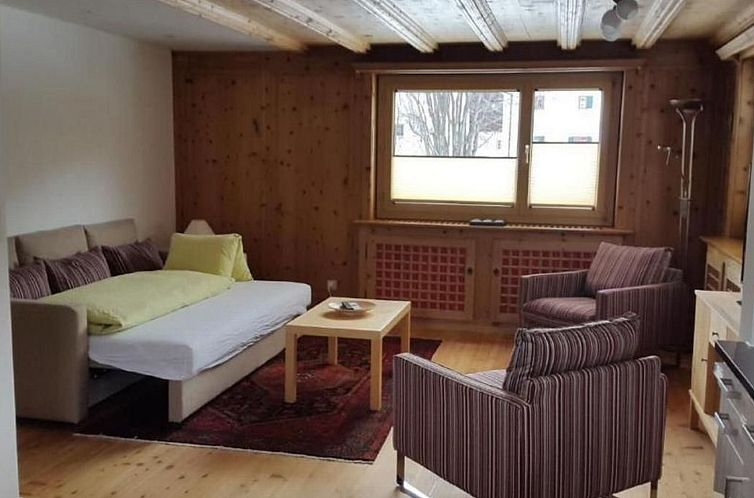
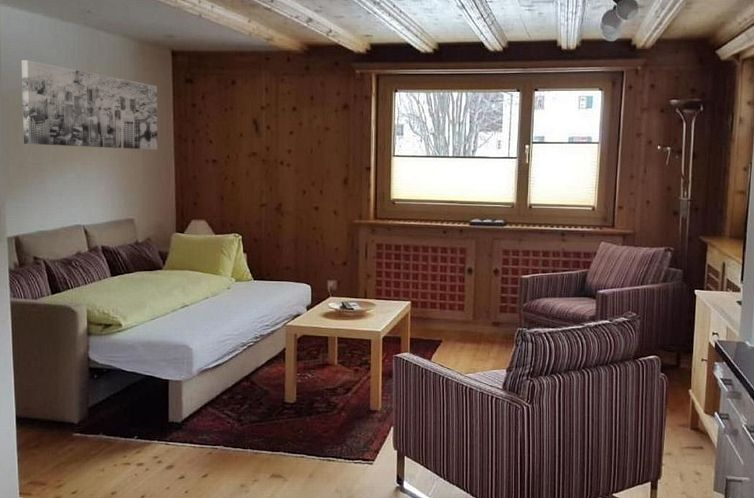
+ wall art (98, 111)
